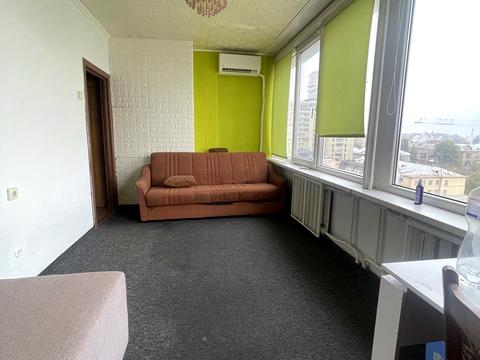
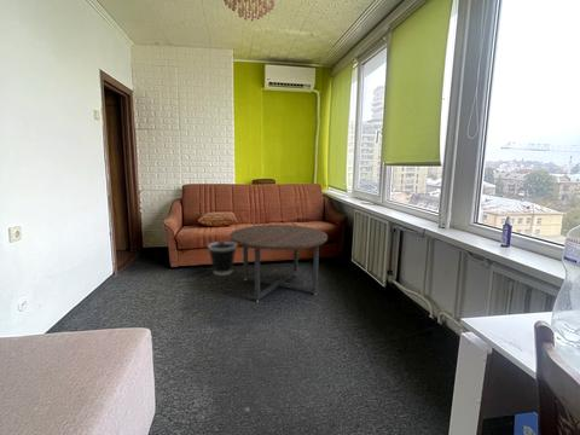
+ wastebasket (222, 257)
+ coffee table (278, 249)
